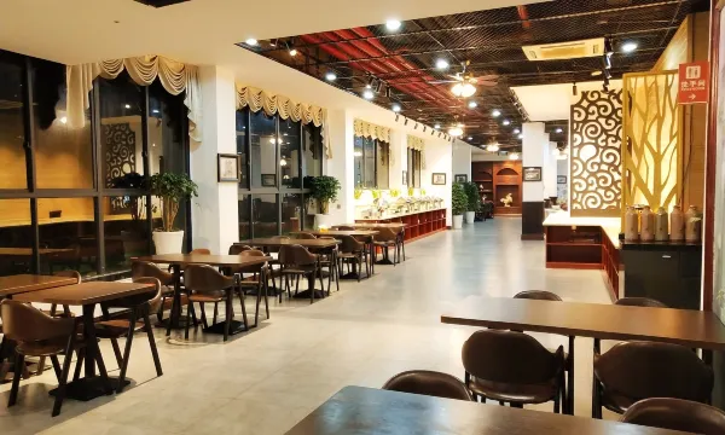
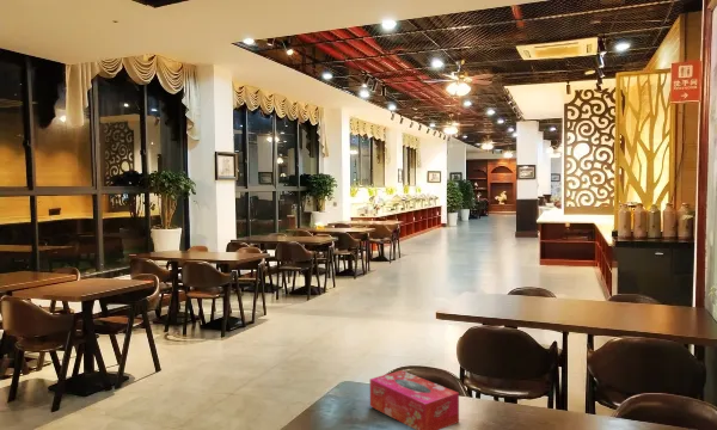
+ tissue box (412, 399)
